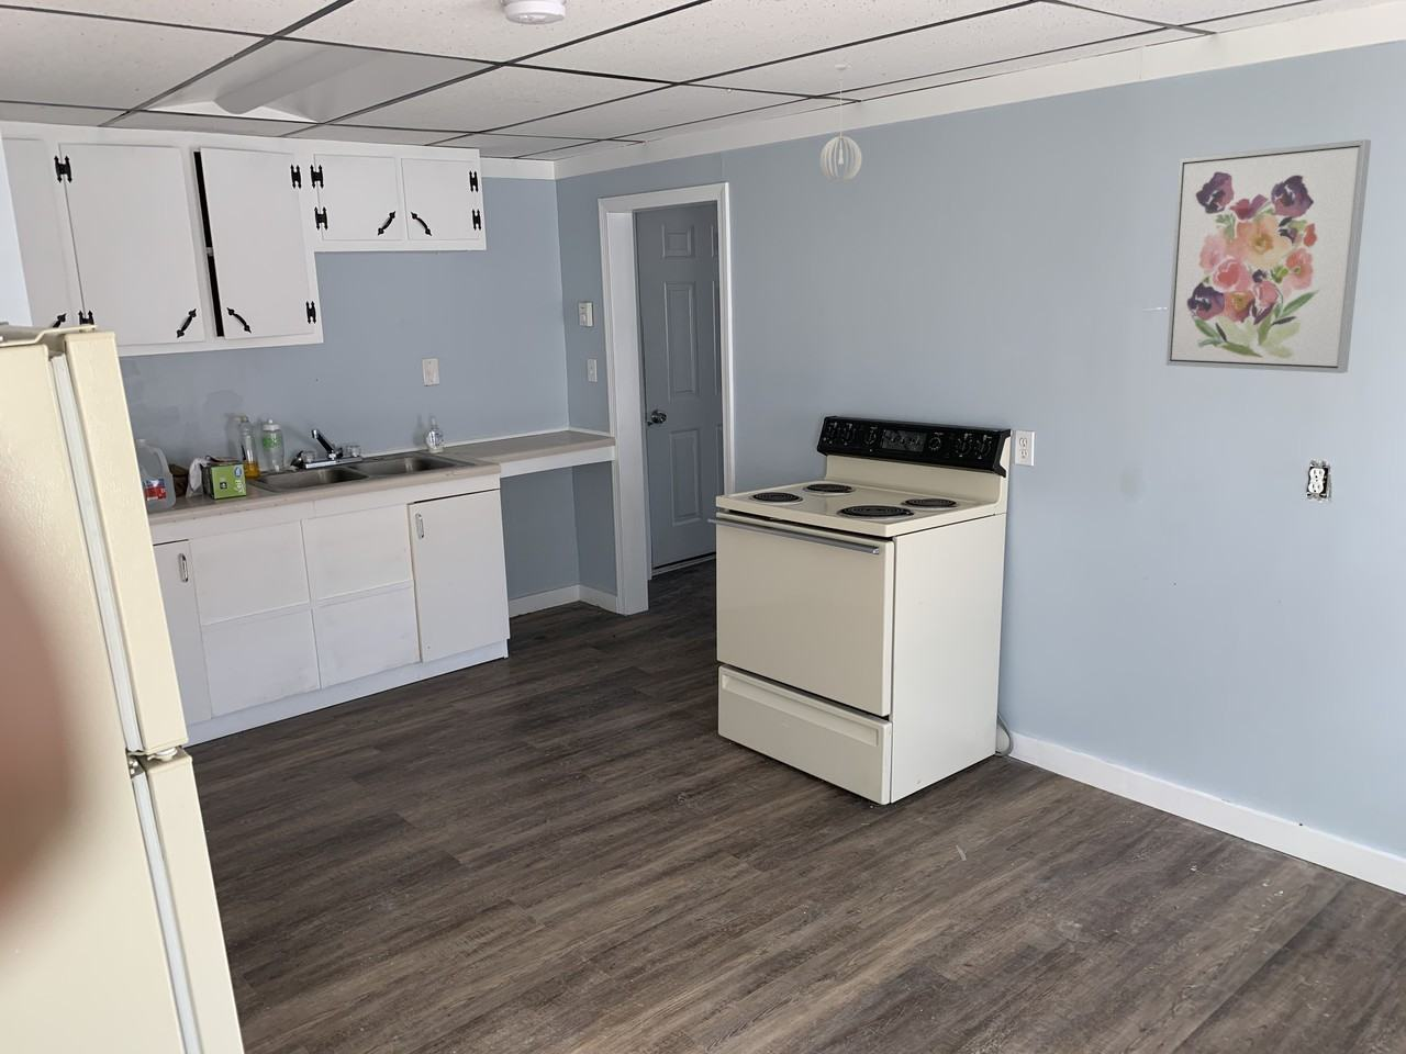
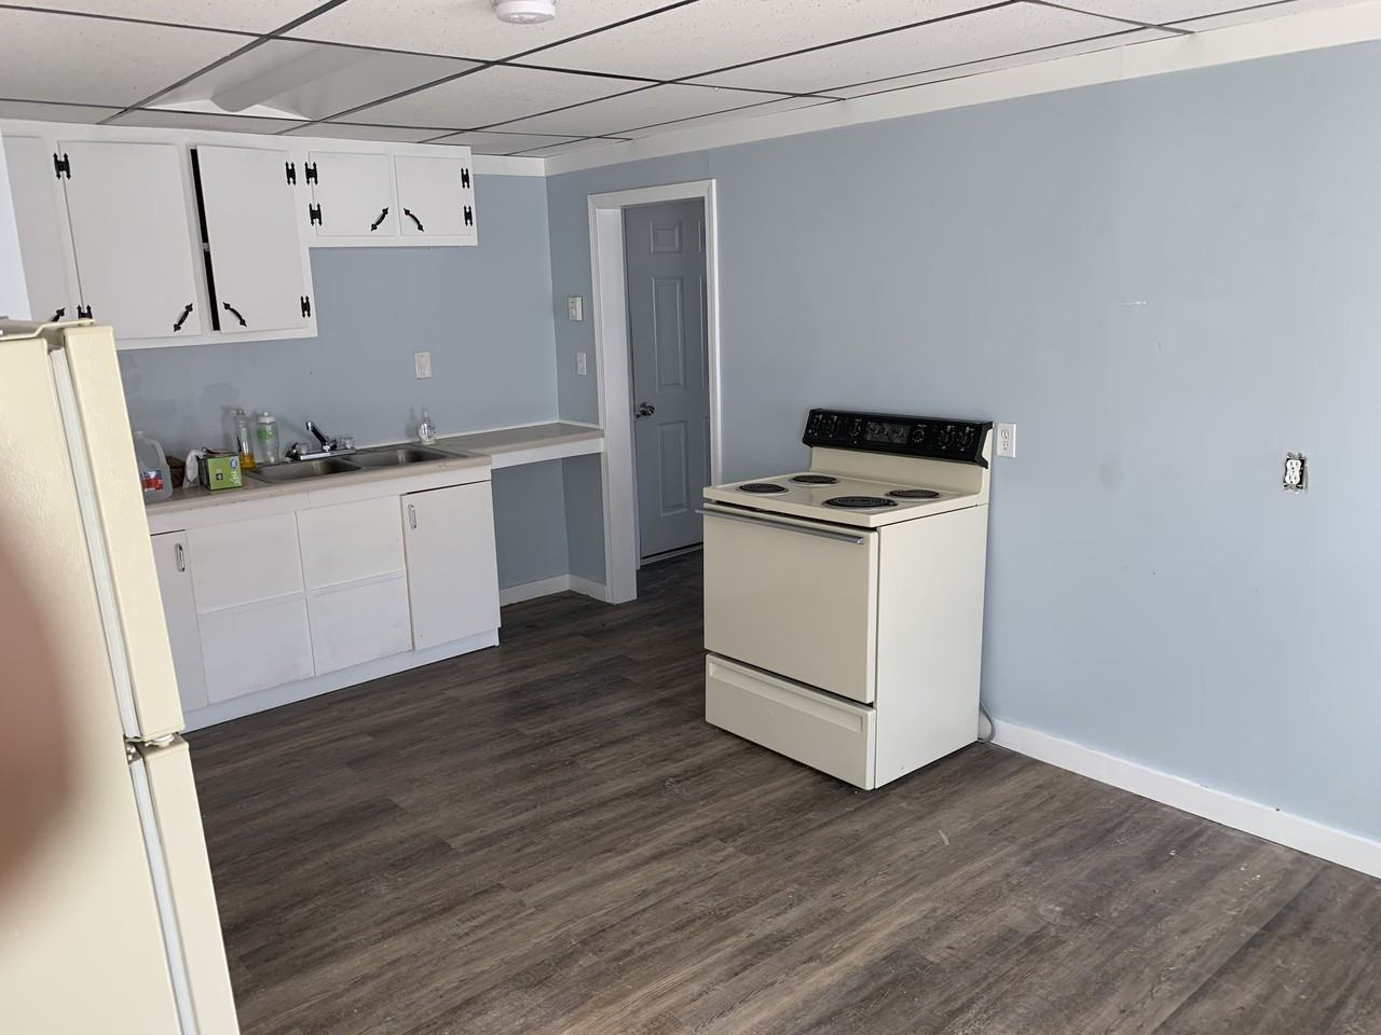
- wall art (1260, 261)
- pendant light (840, 123)
